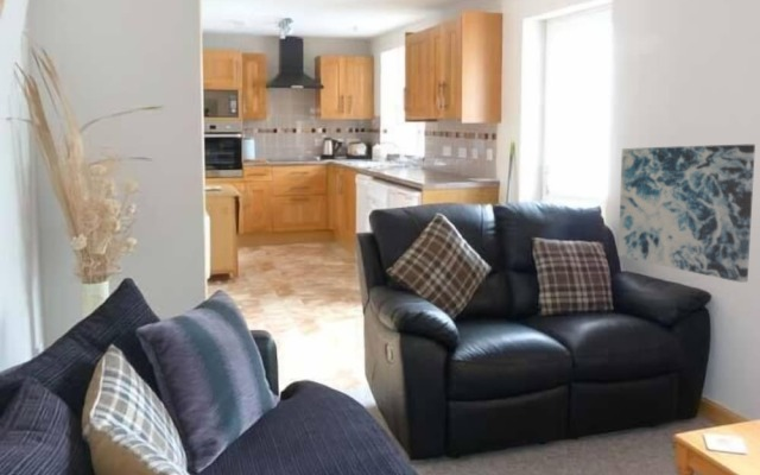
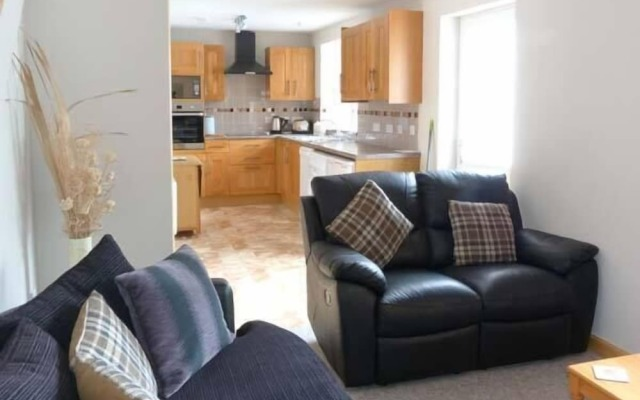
- wall art (677, 207)
